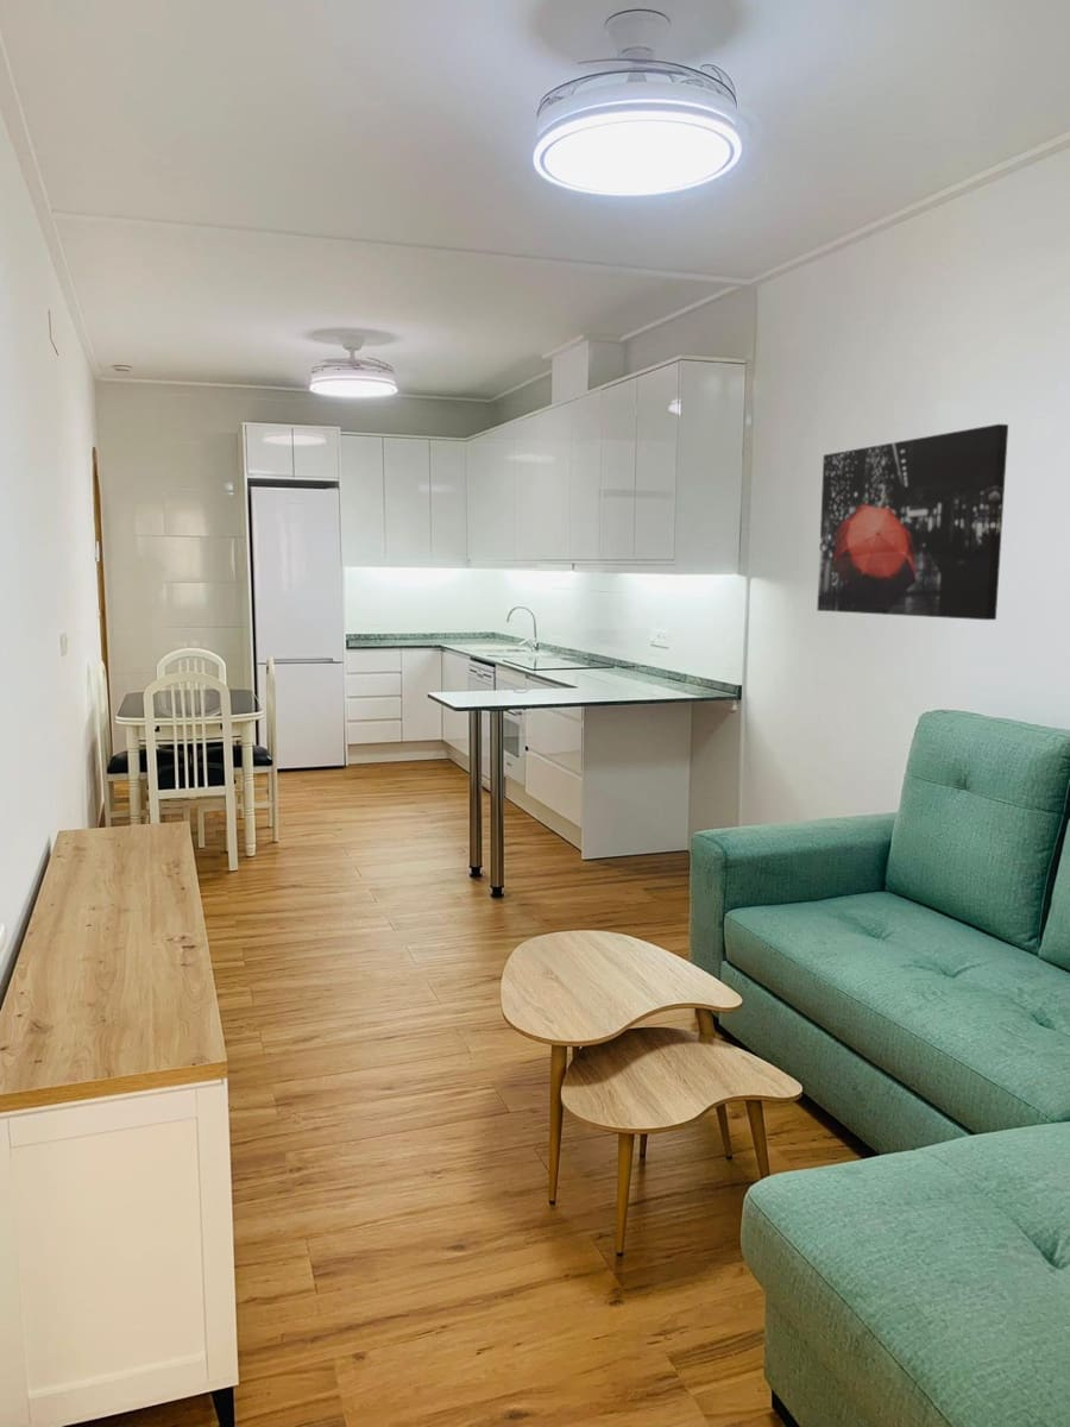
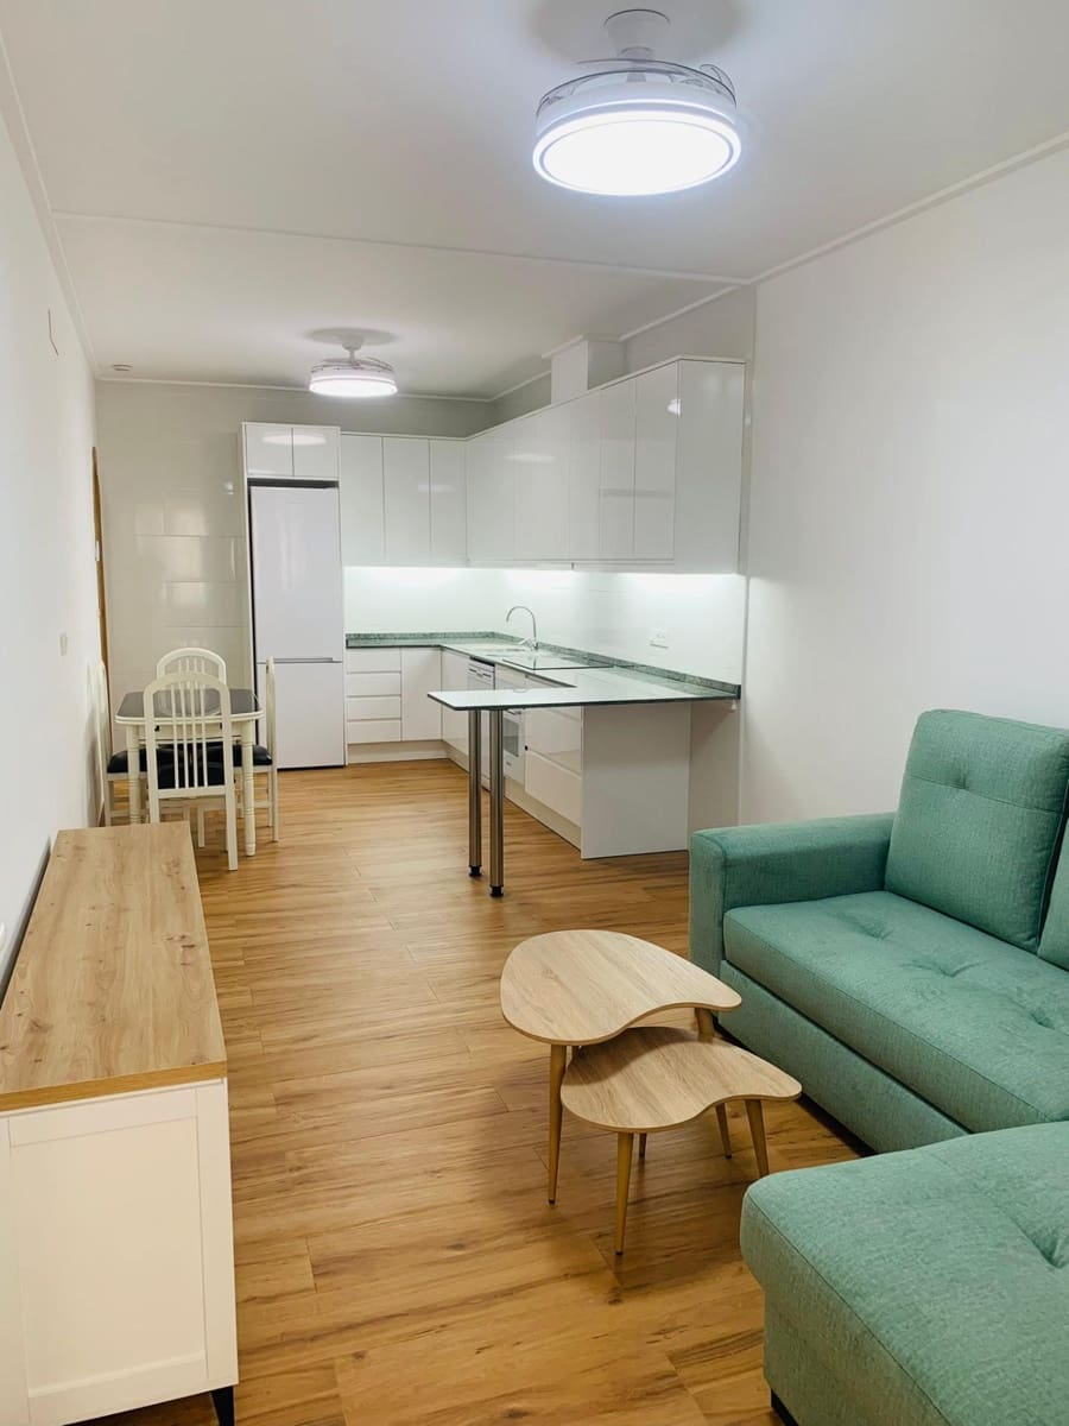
- wall art (900, 528)
